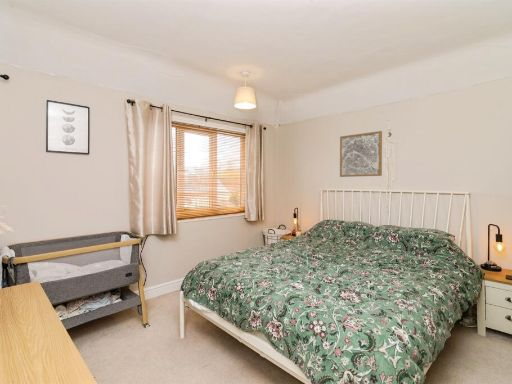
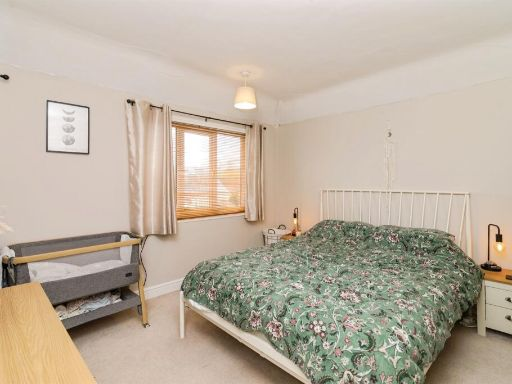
- wall art (359, 155)
